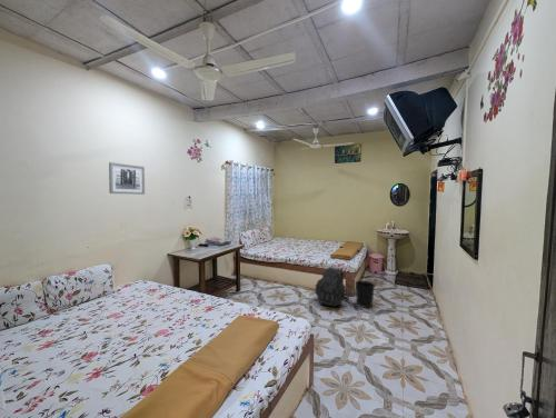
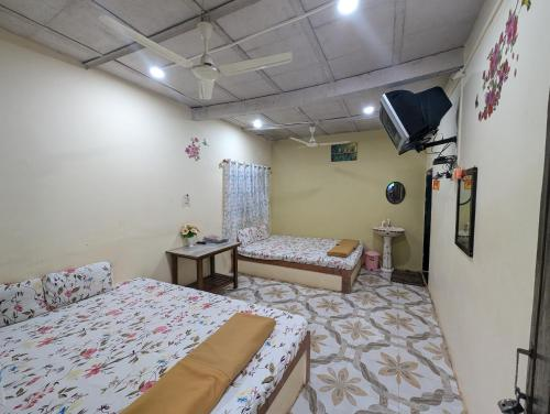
- backpack (331, 285)
- wastebasket (364, 293)
- wall art (128, 179)
